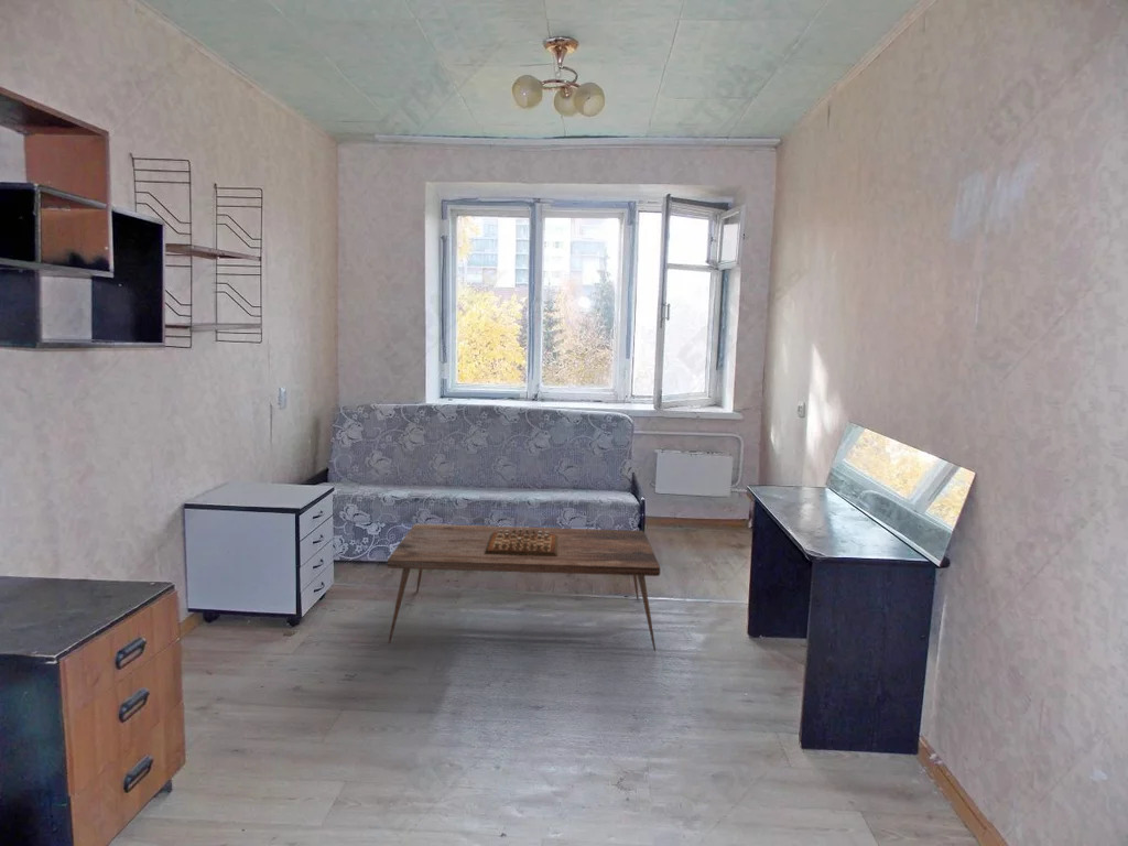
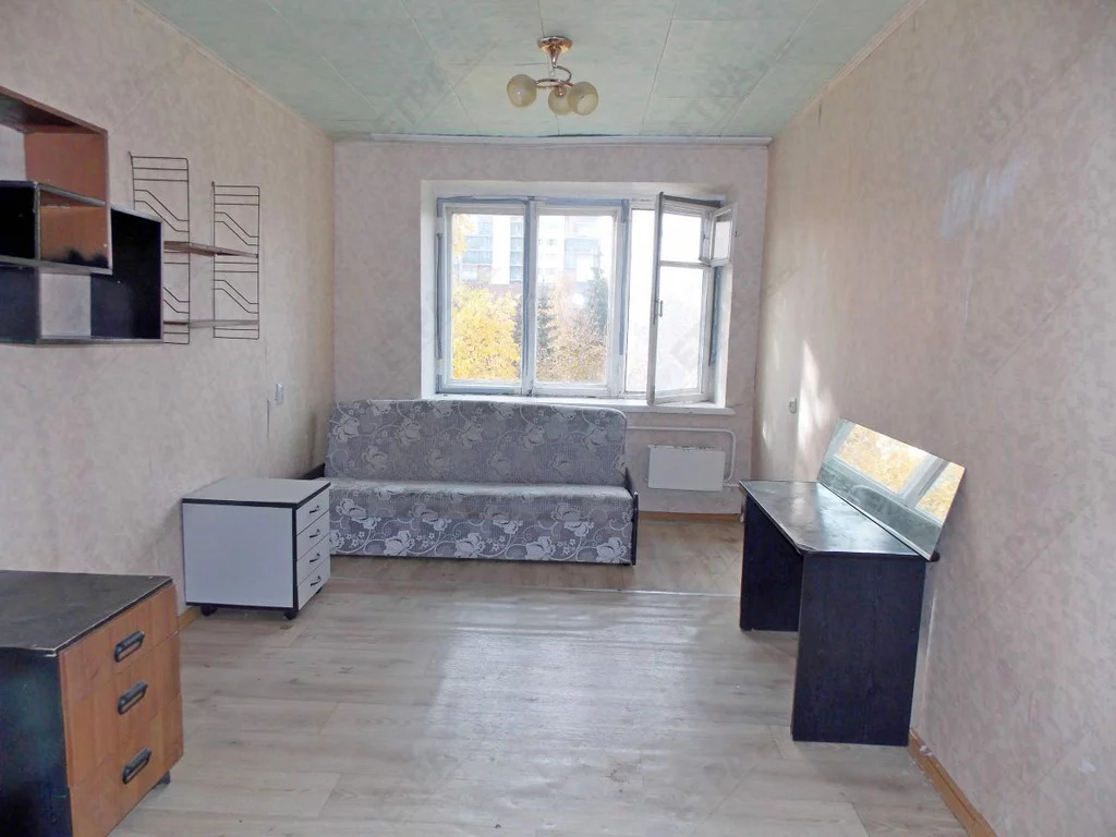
- coffee table (525, 571)
